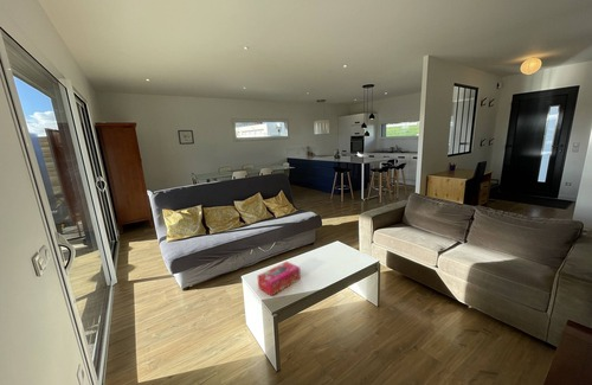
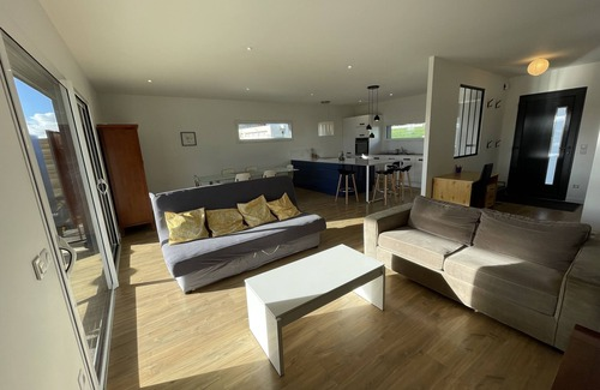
- tissue box (279, 277)
